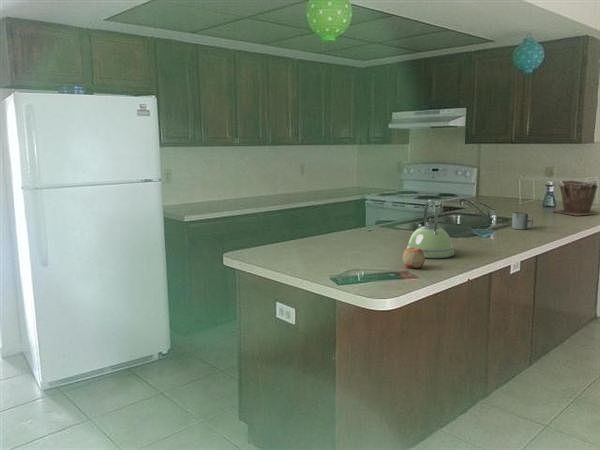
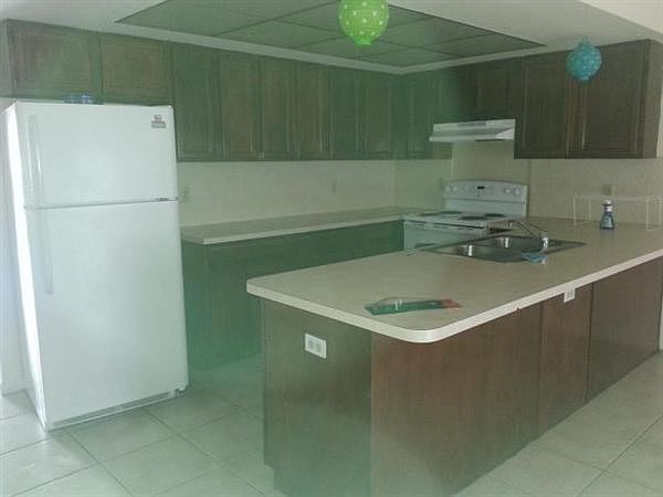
- mug (522, 220)
- apple (413, 257)
- plant pot (576, 196)
- kettle (429, 226)
